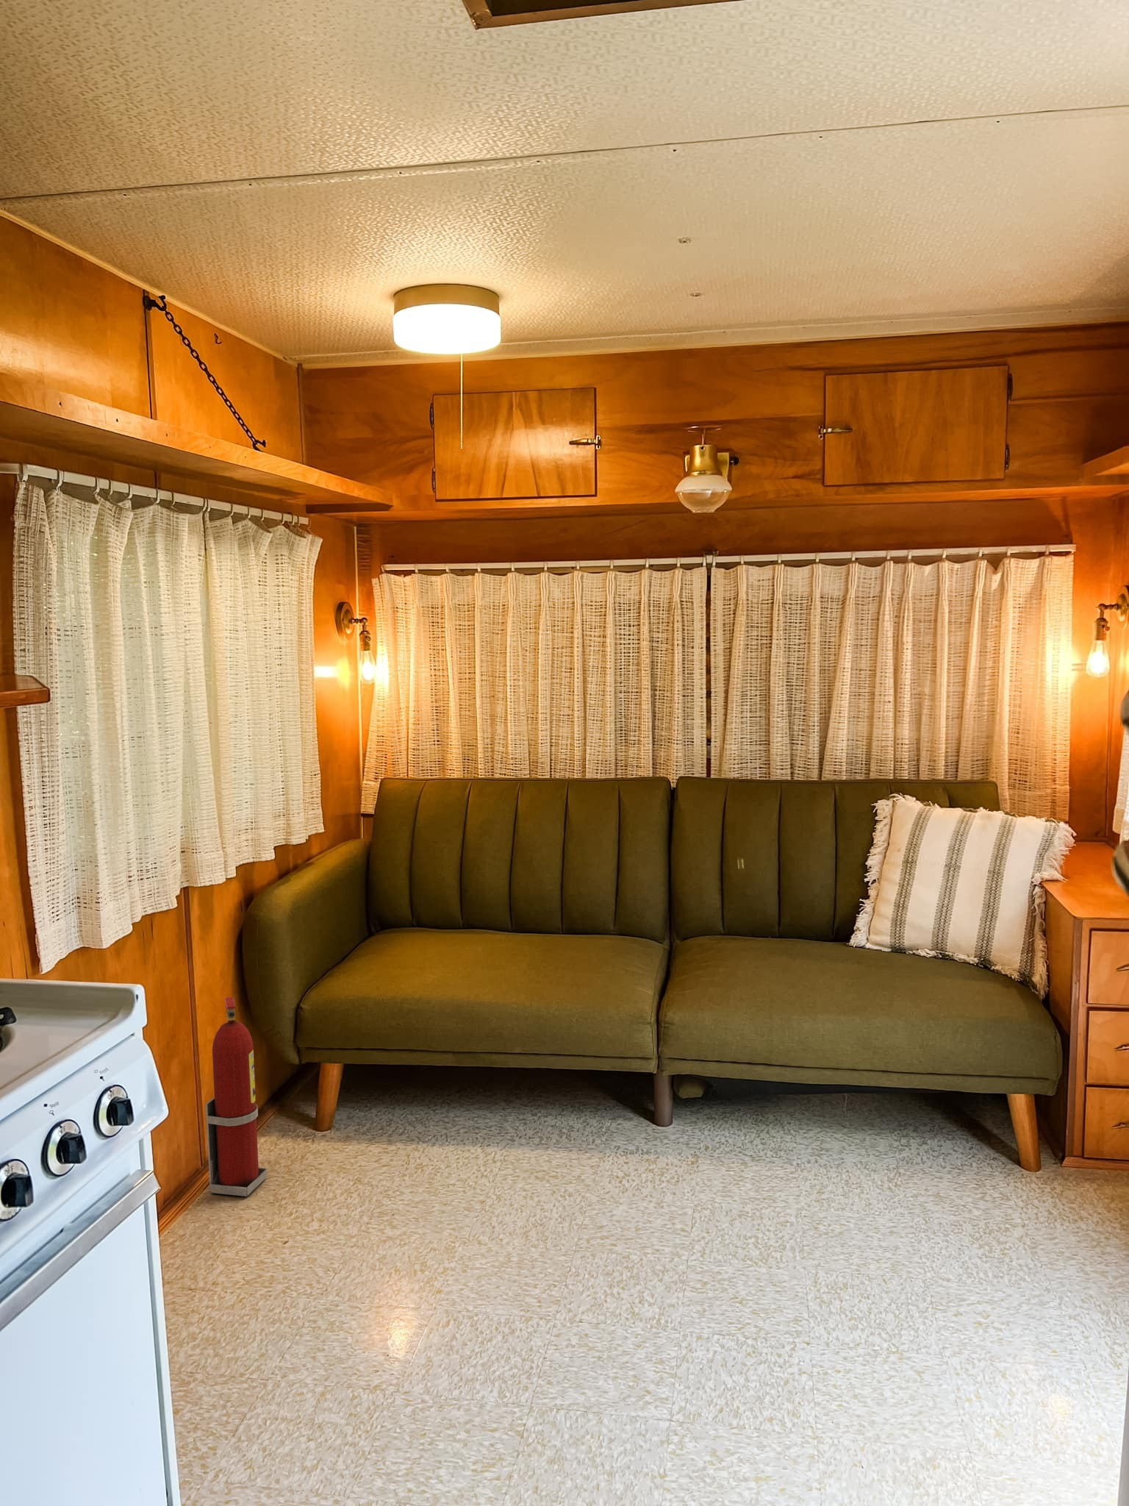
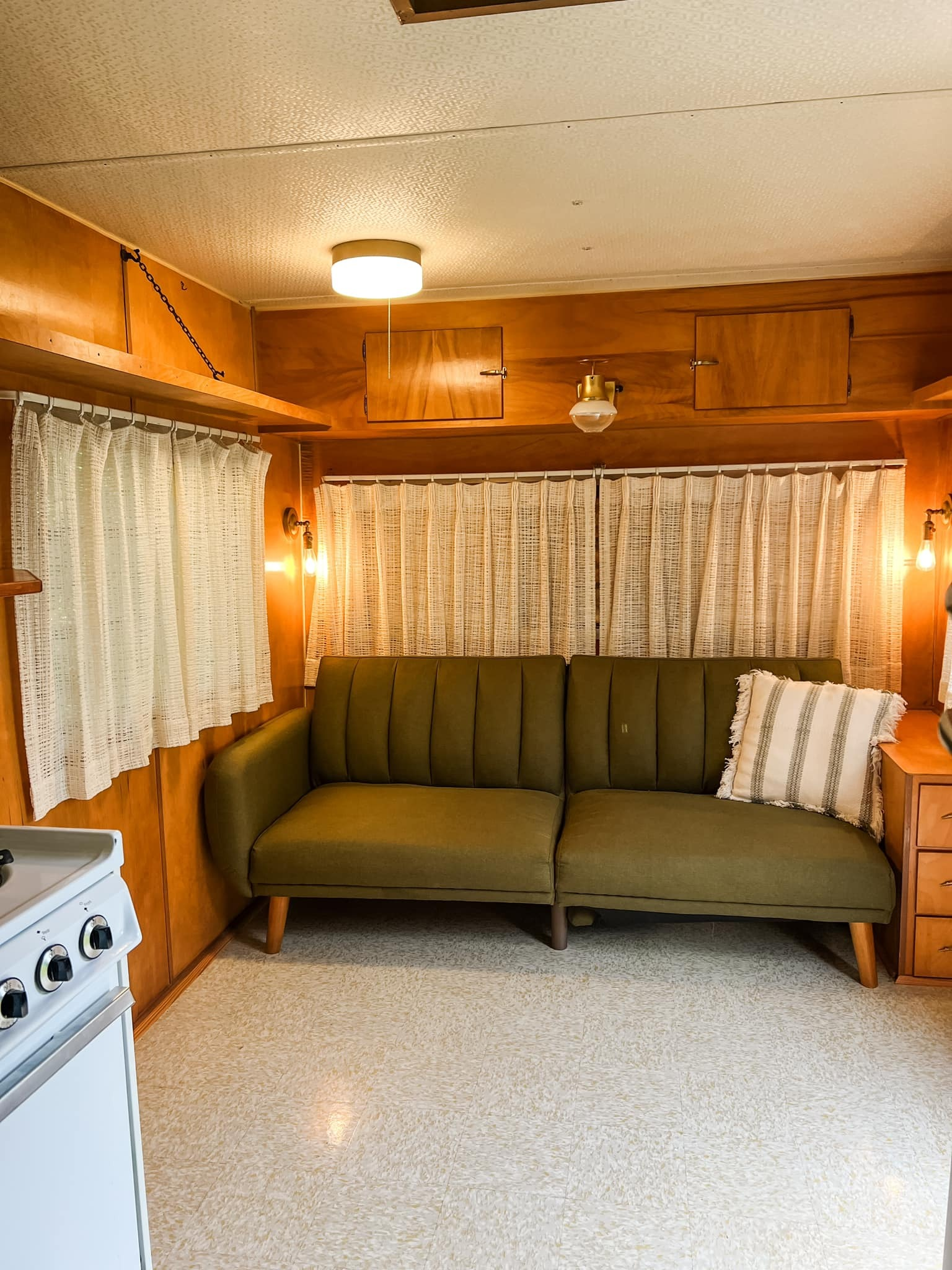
- fire extinguisher (235, 1095)
